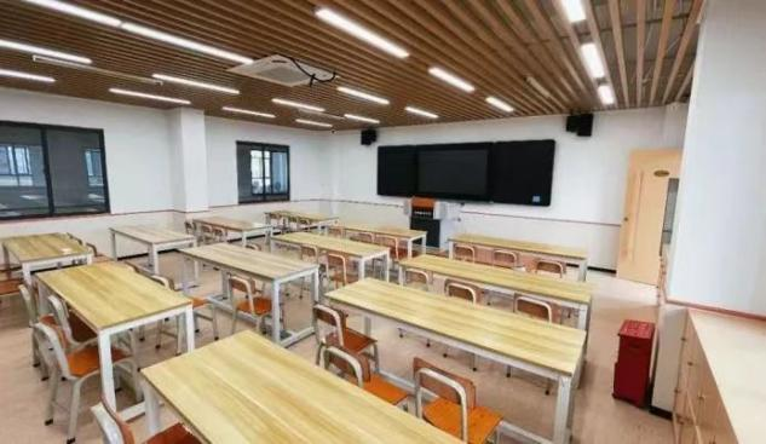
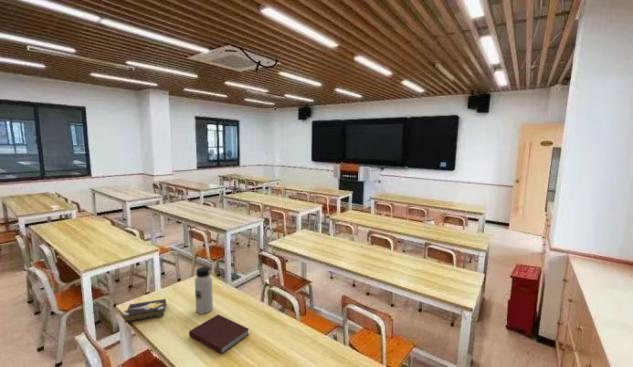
+ notebook (219, 332)
+ hardback book (146, 309)
+ water bottle (203, 289)
